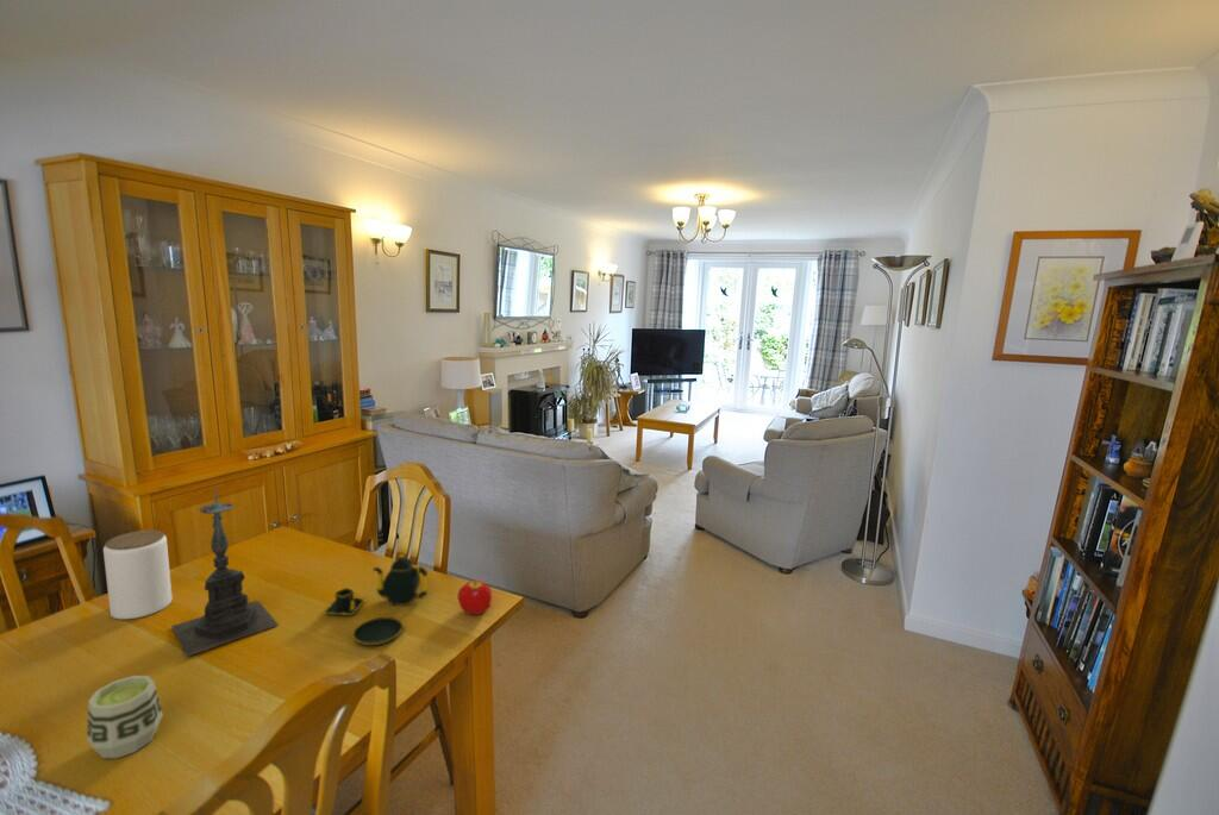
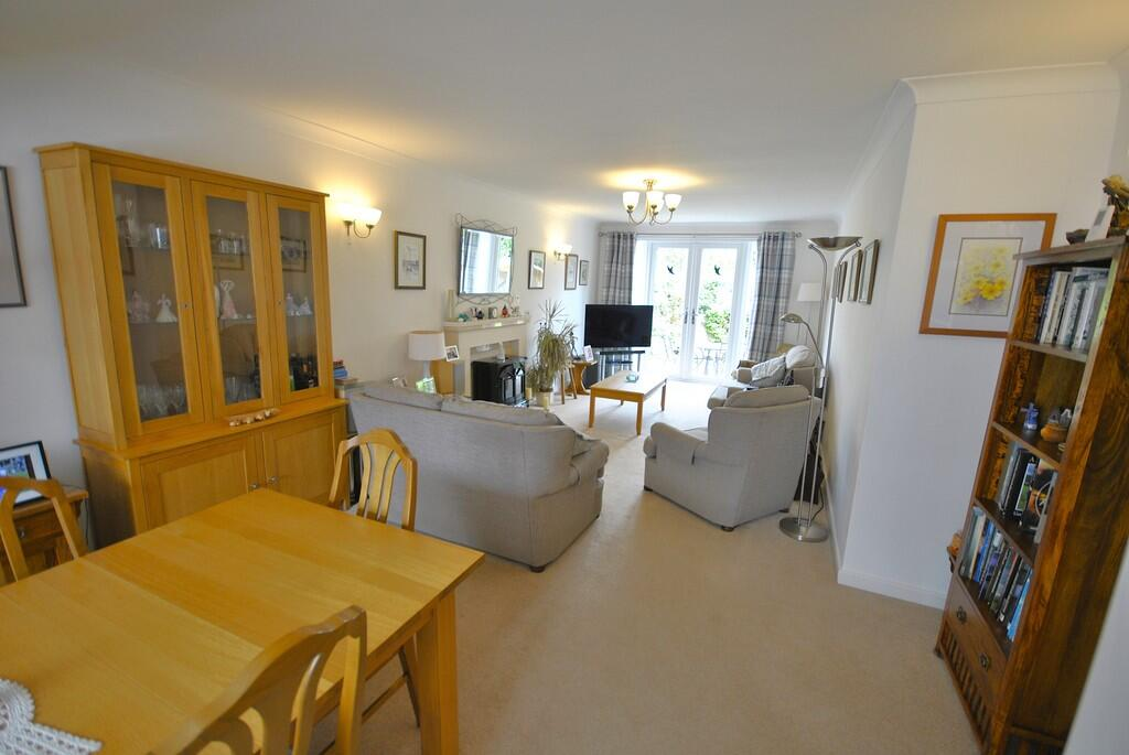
- cup (125, 716)
- teapot (377, 593)
- jar (138, 572)
- candle holder (220, 557)
- fruit (475, 595)
